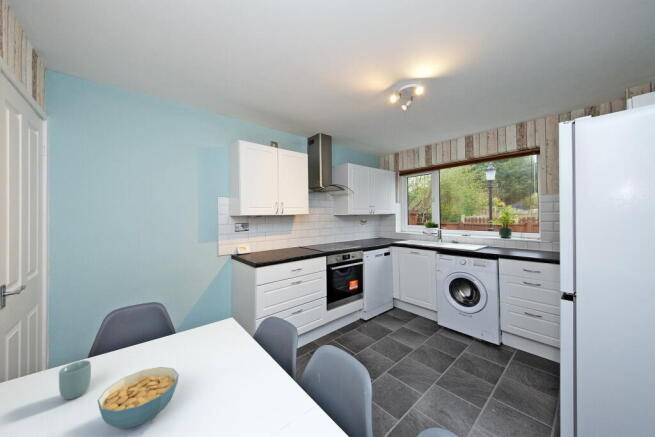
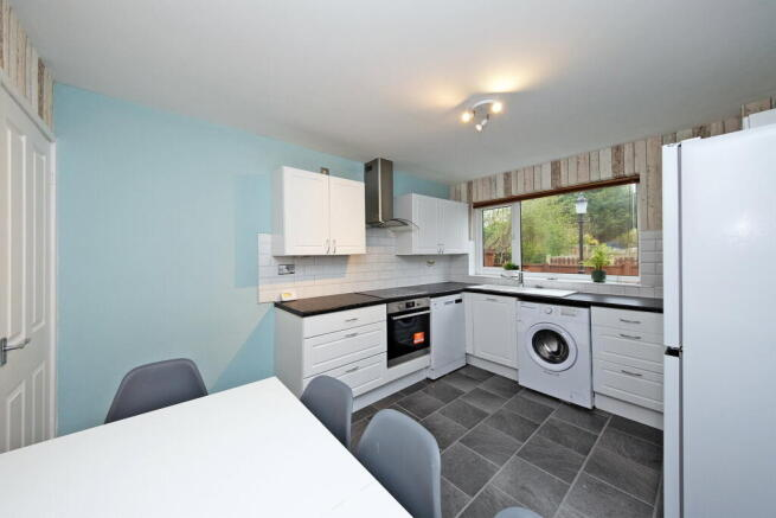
- cup (75, 380)
- cereal bowl (141, 401)
